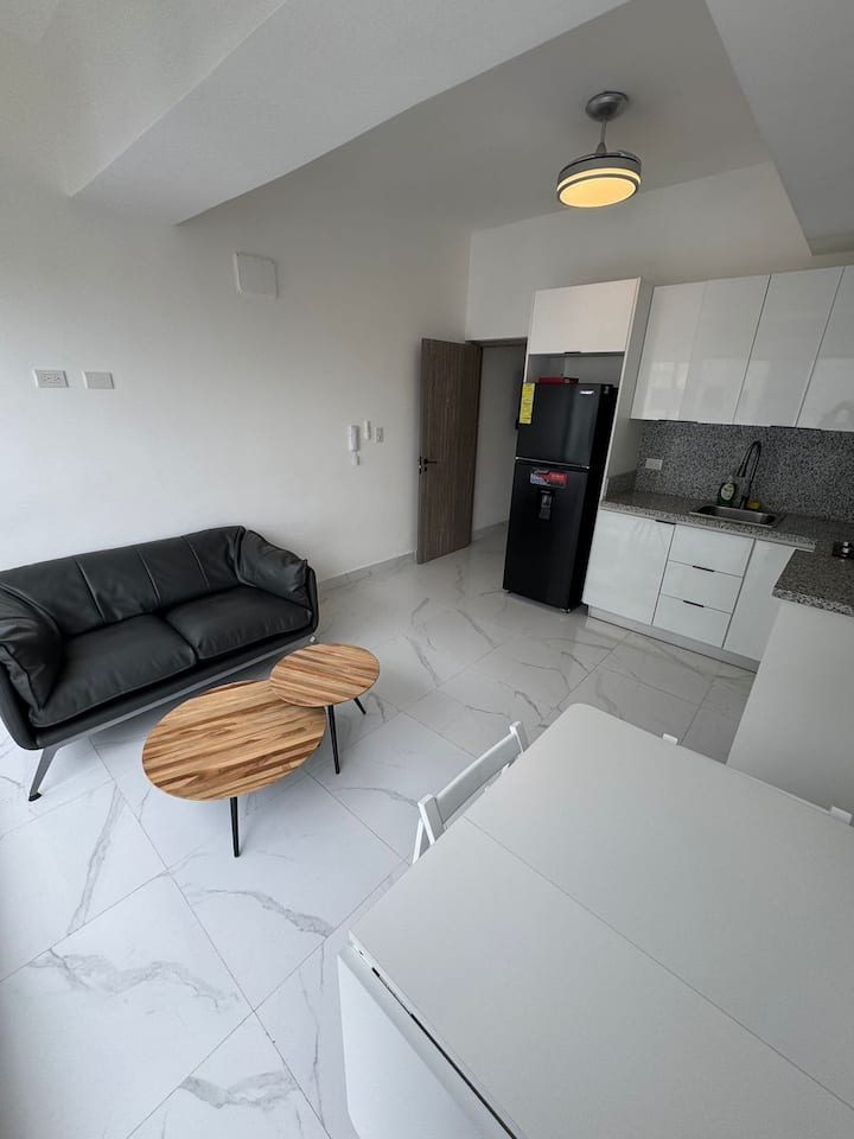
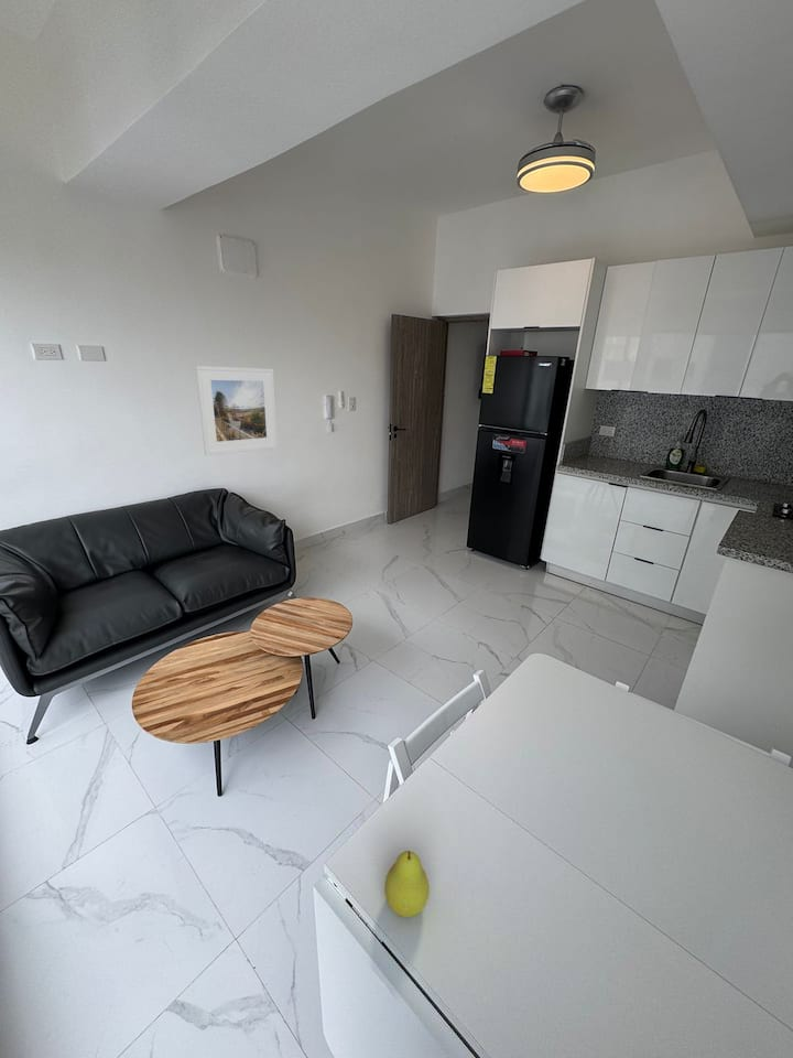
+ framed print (240, 410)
+ fruit (408, 875)
